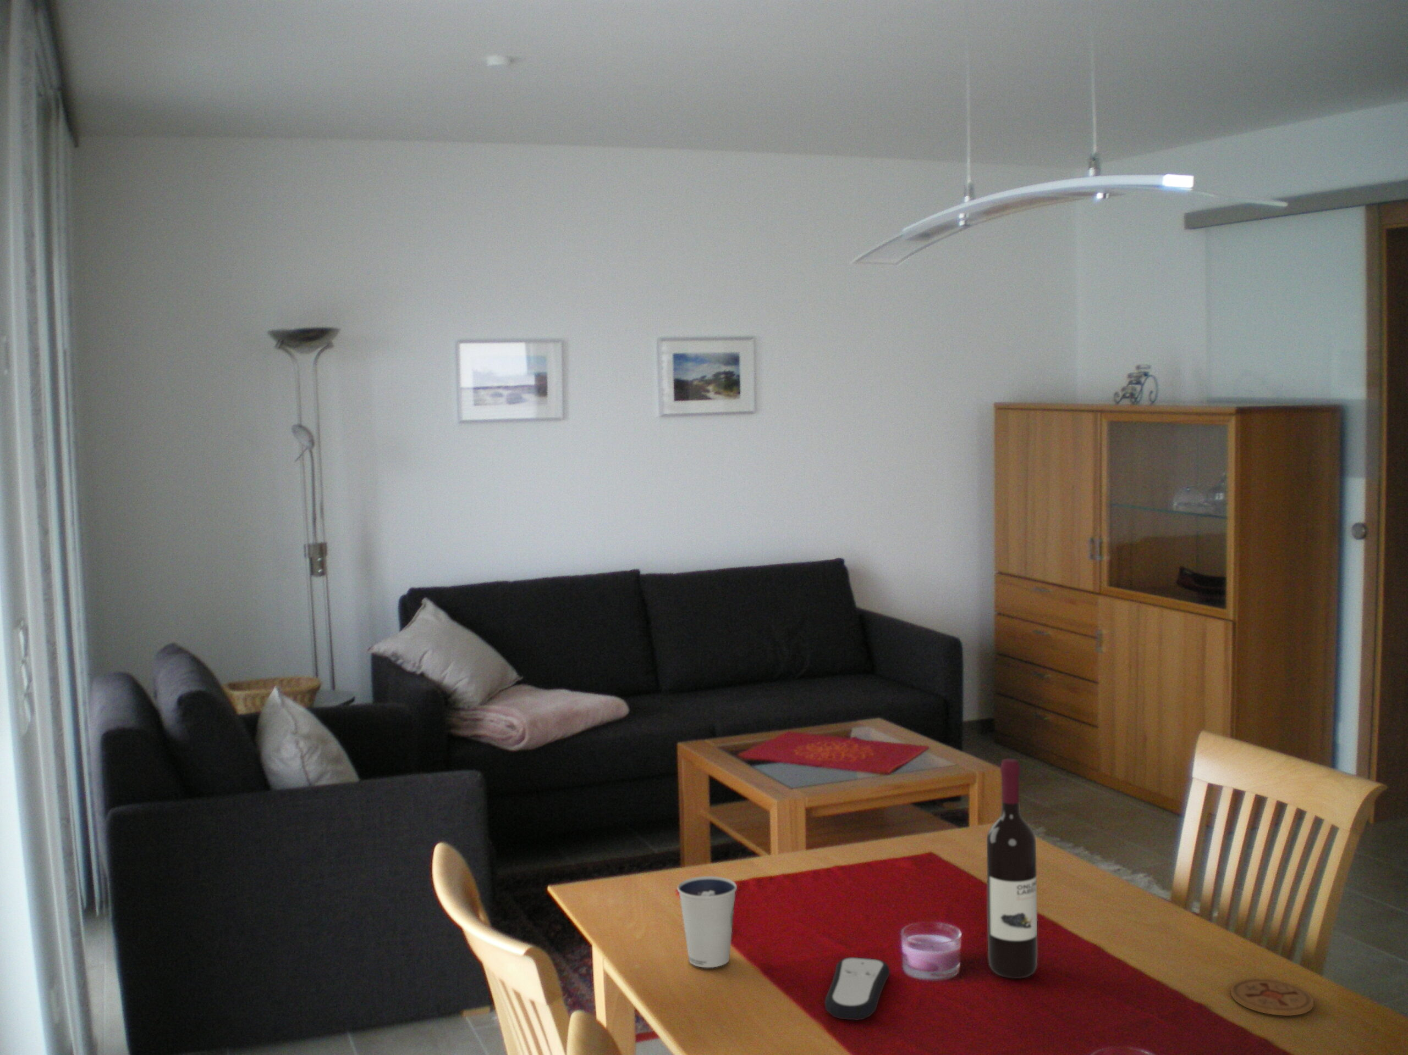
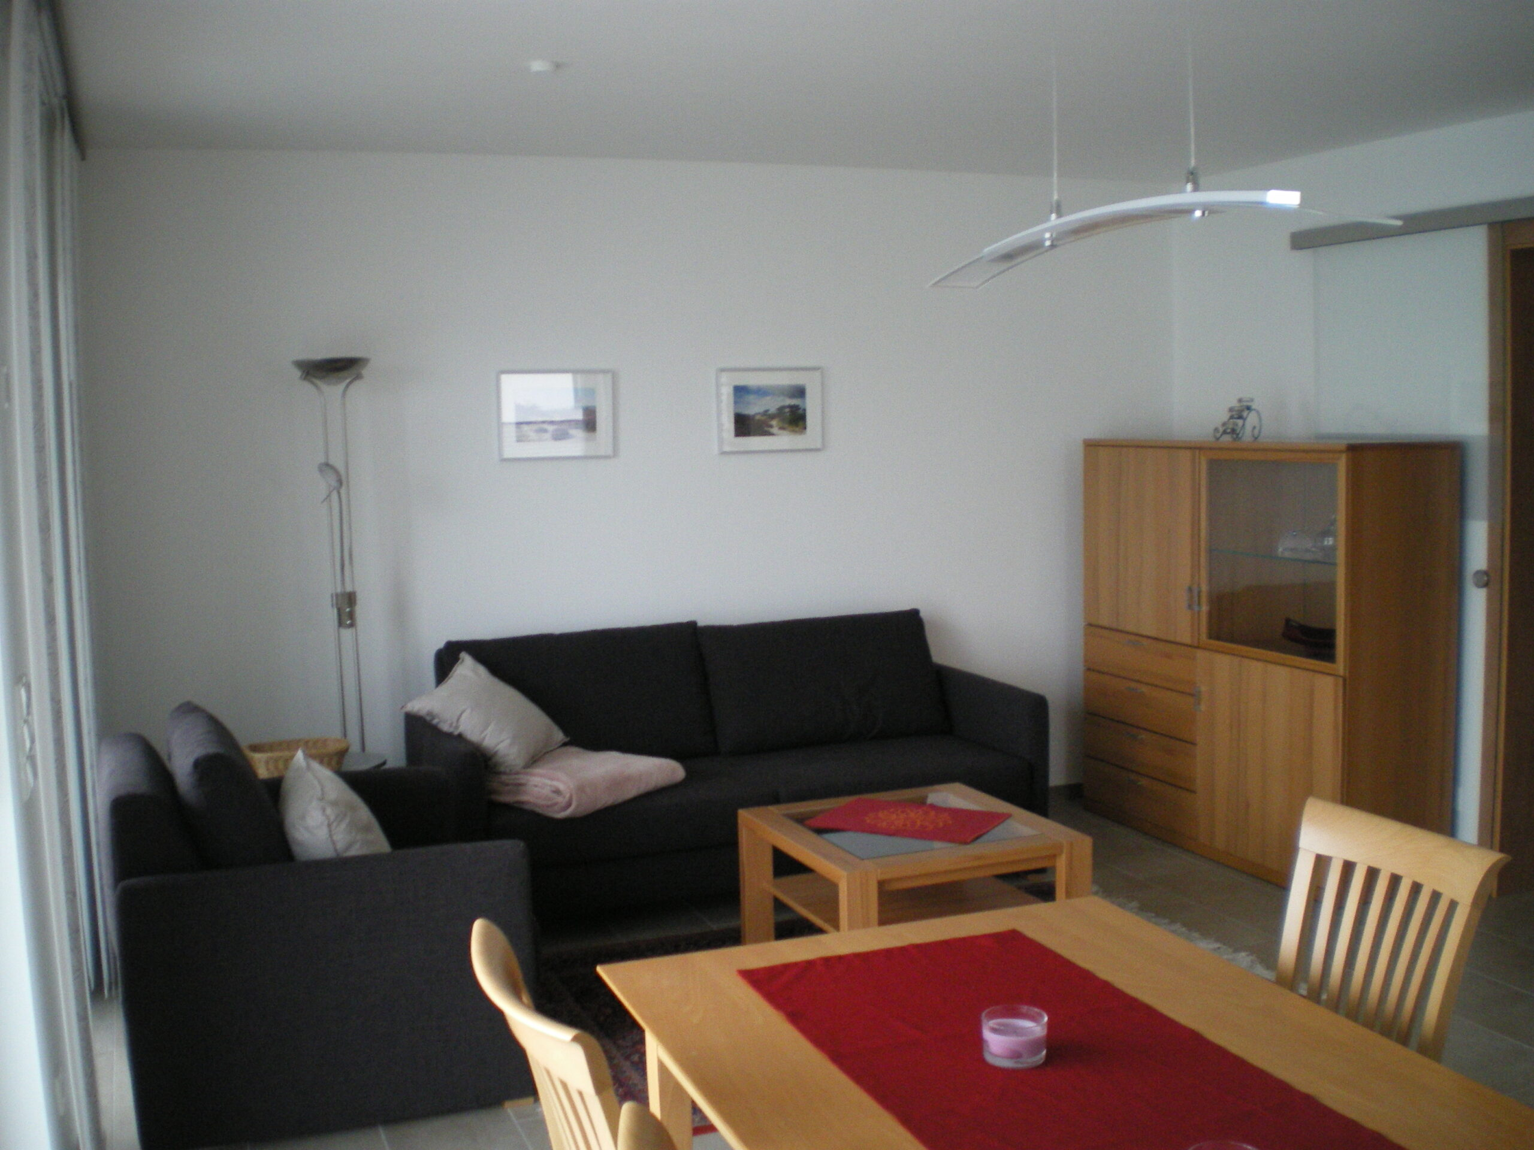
- wine bottle (1011, 865)
- coaster (1272, 996)
- remote control (856, 987)
- dixie cup (707, 923)
